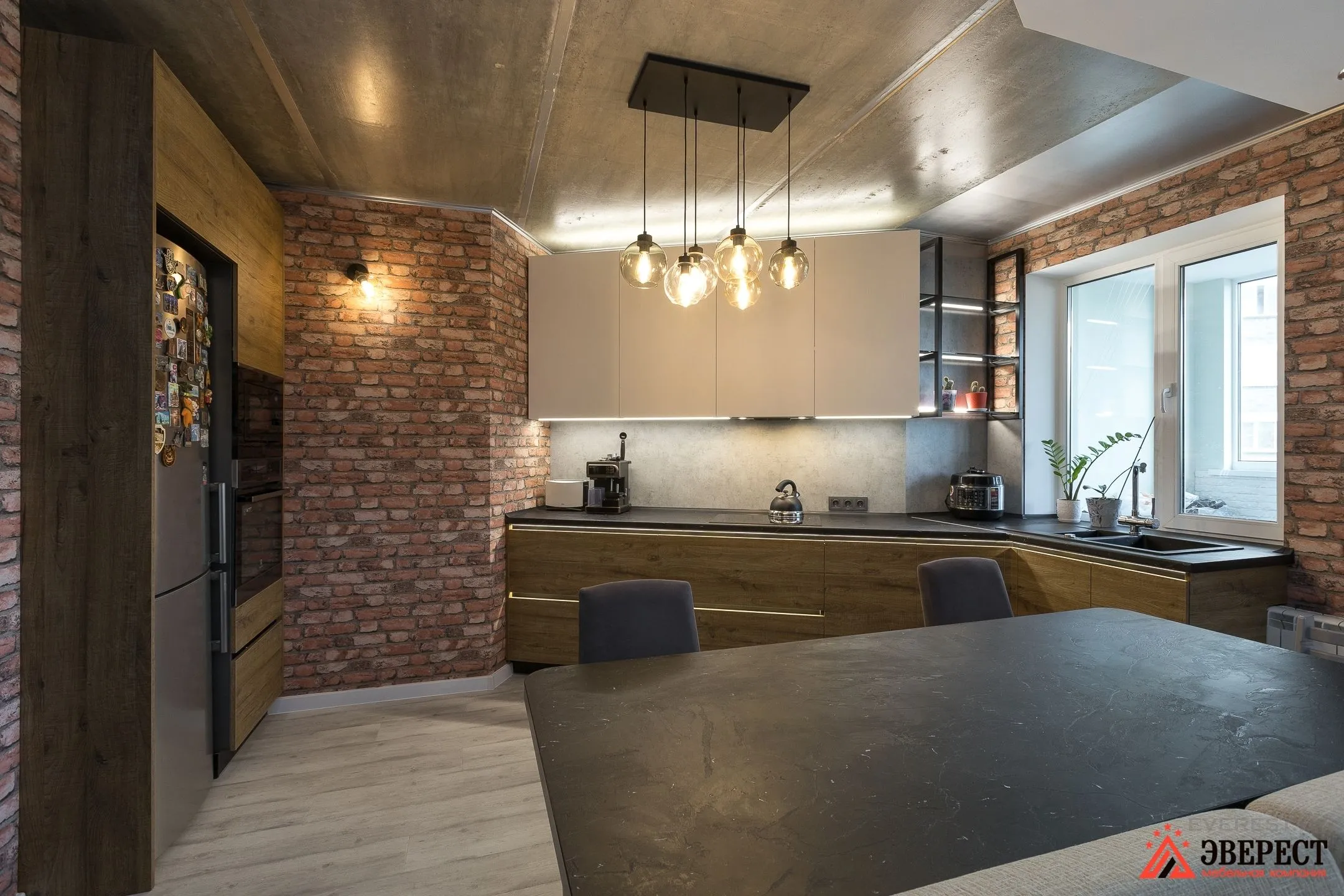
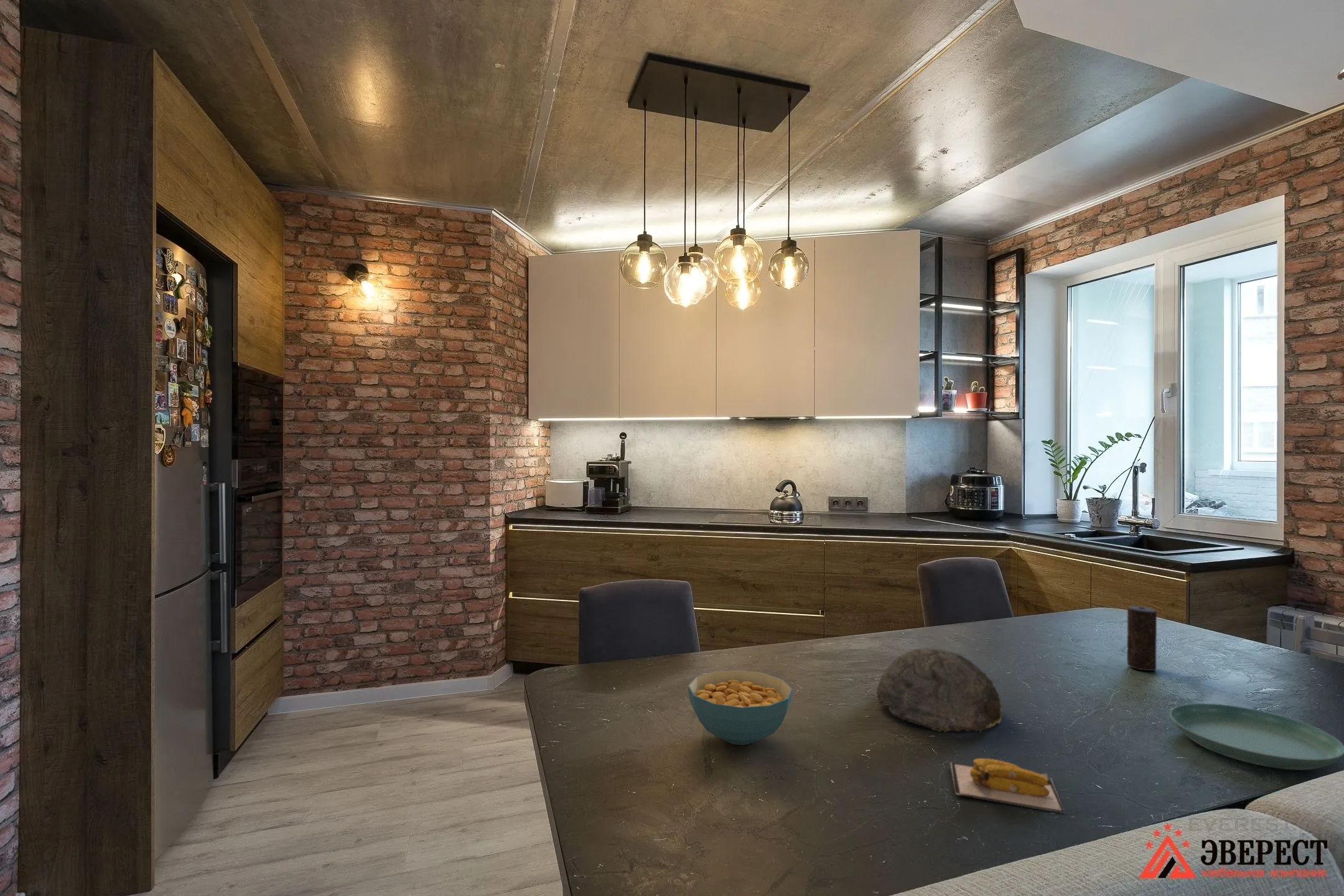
+ decorative bowl (936, 679)
+ candle (1141, 638)
+ banana (1004, 774)
+ saucer (1251, 737)
+ cereal bowl (739, 712)
